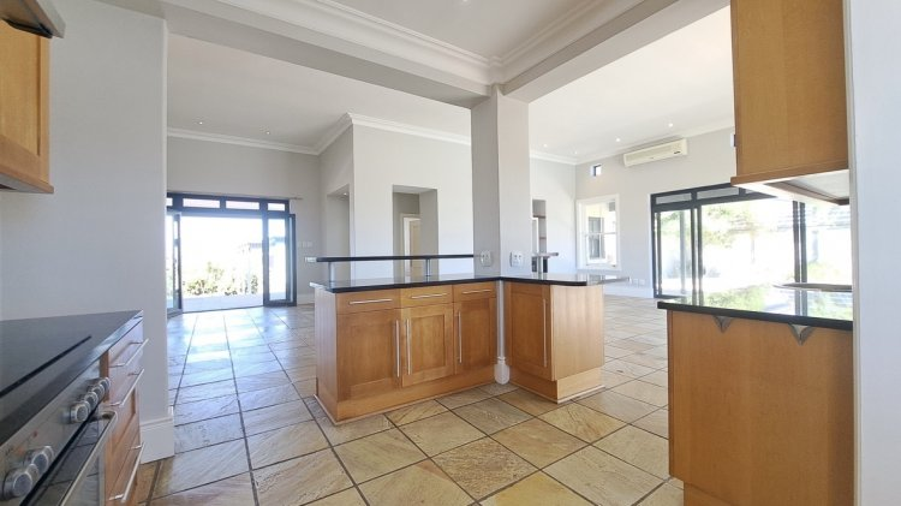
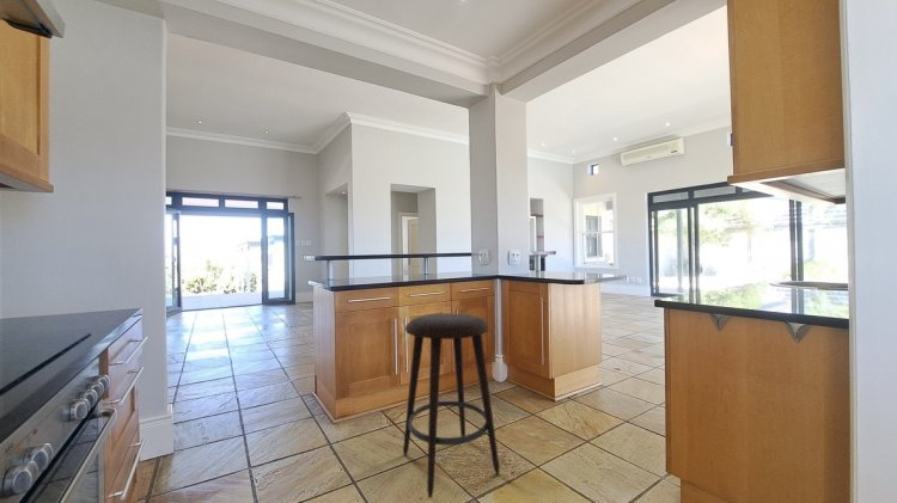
+ stool (457, 391)
